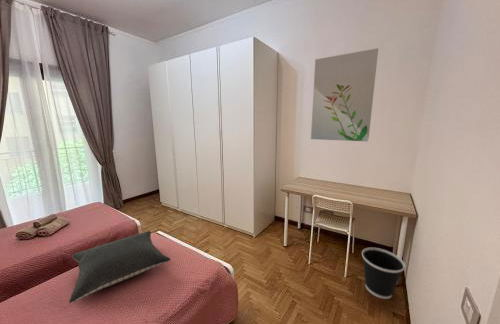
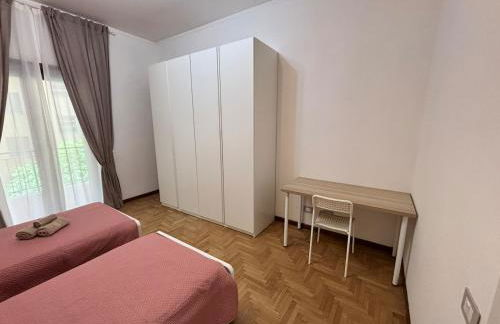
- wall art (340, 99)
- pillow (120, 257)
- wastebasket (380, 274)
